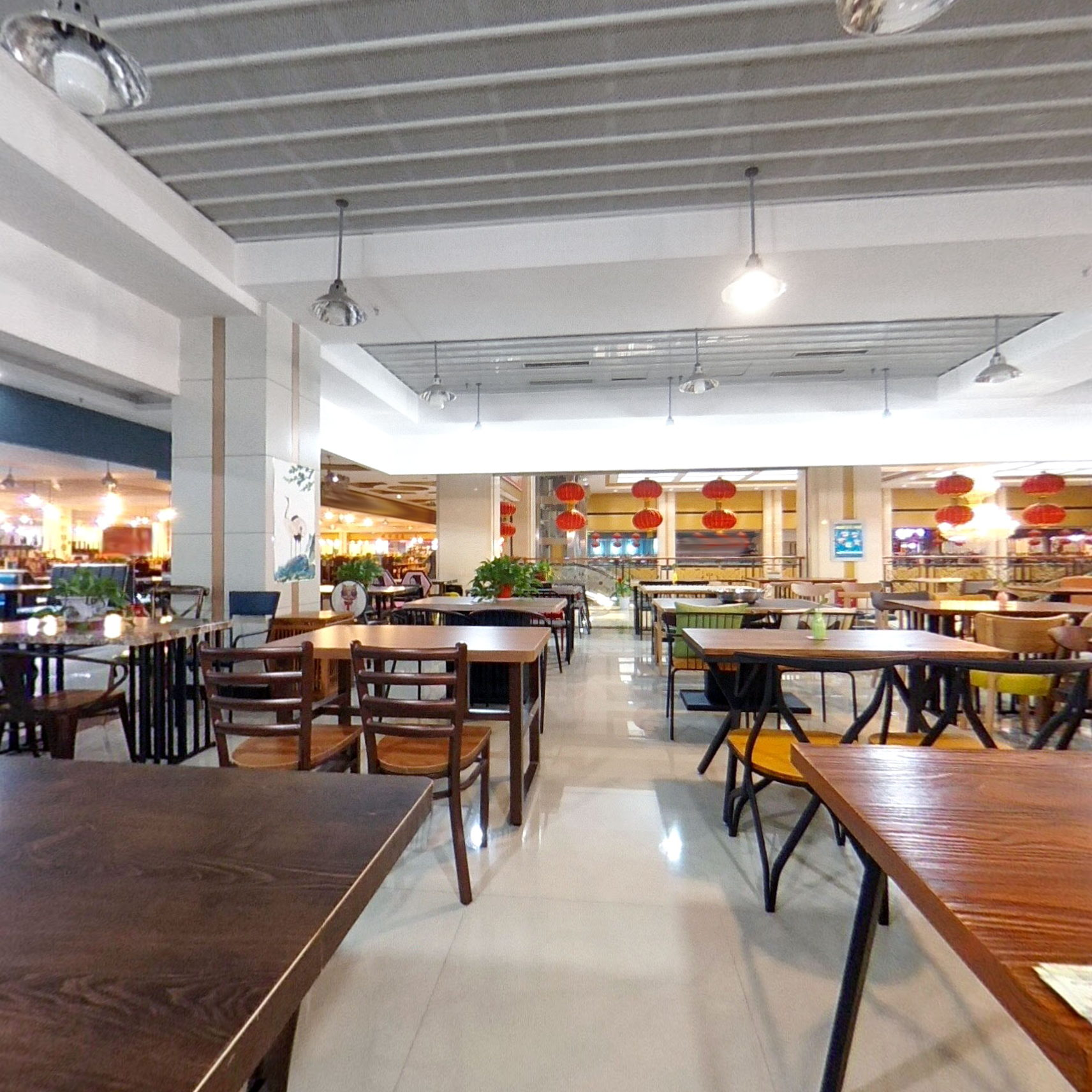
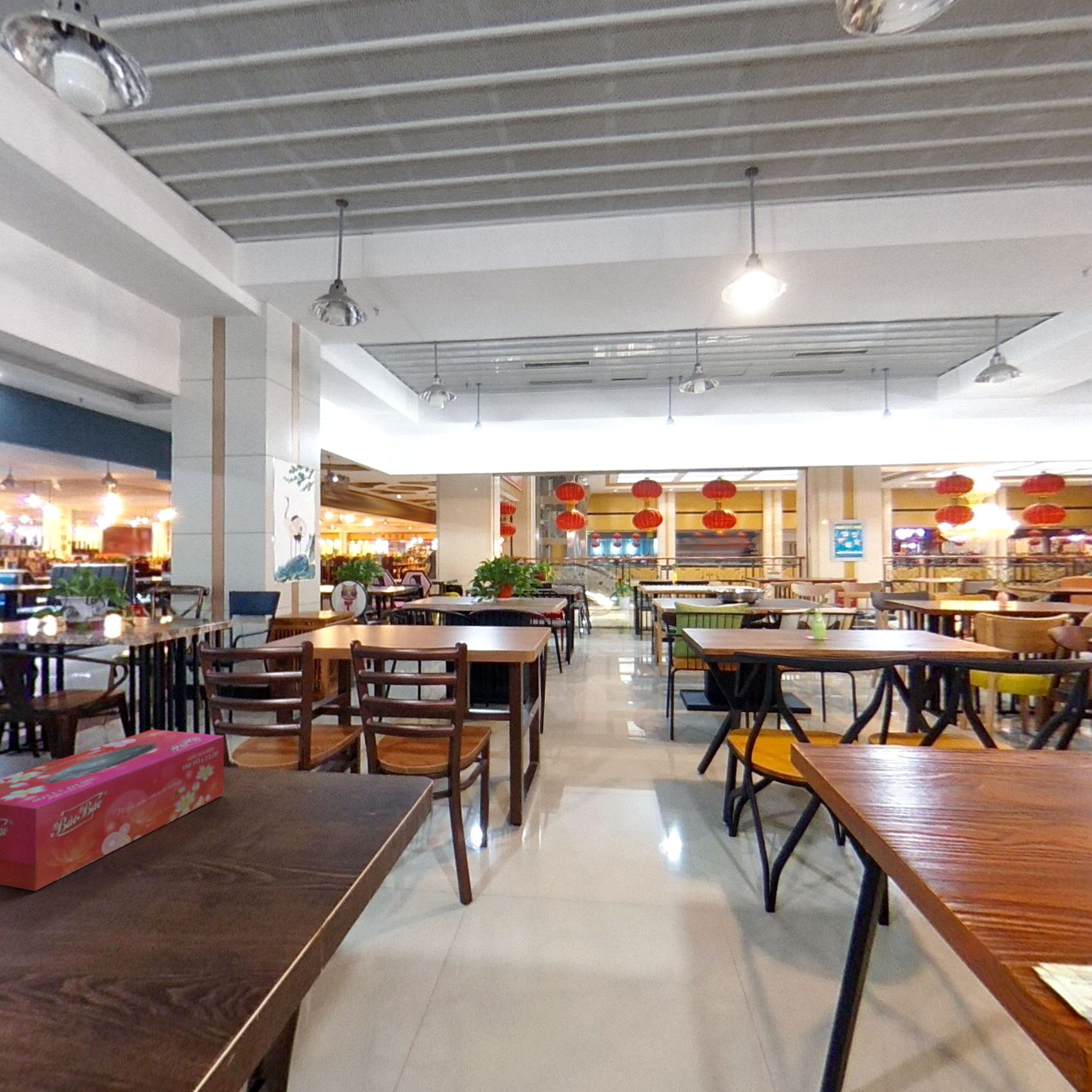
+ tissue box (104, 795)
